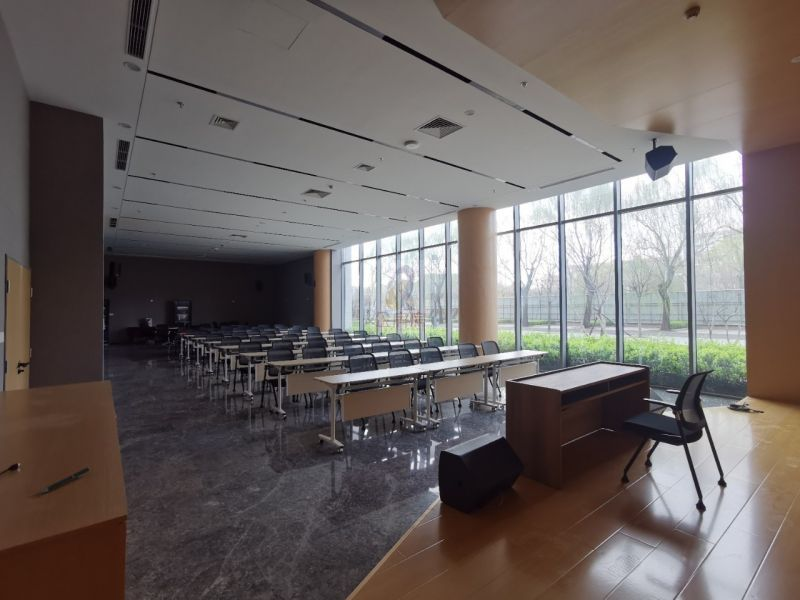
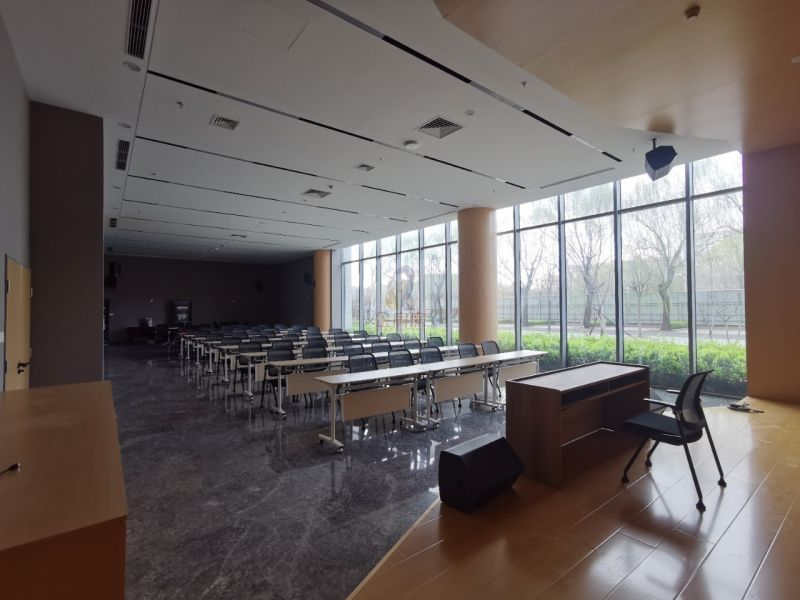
- pen (66, 479)
